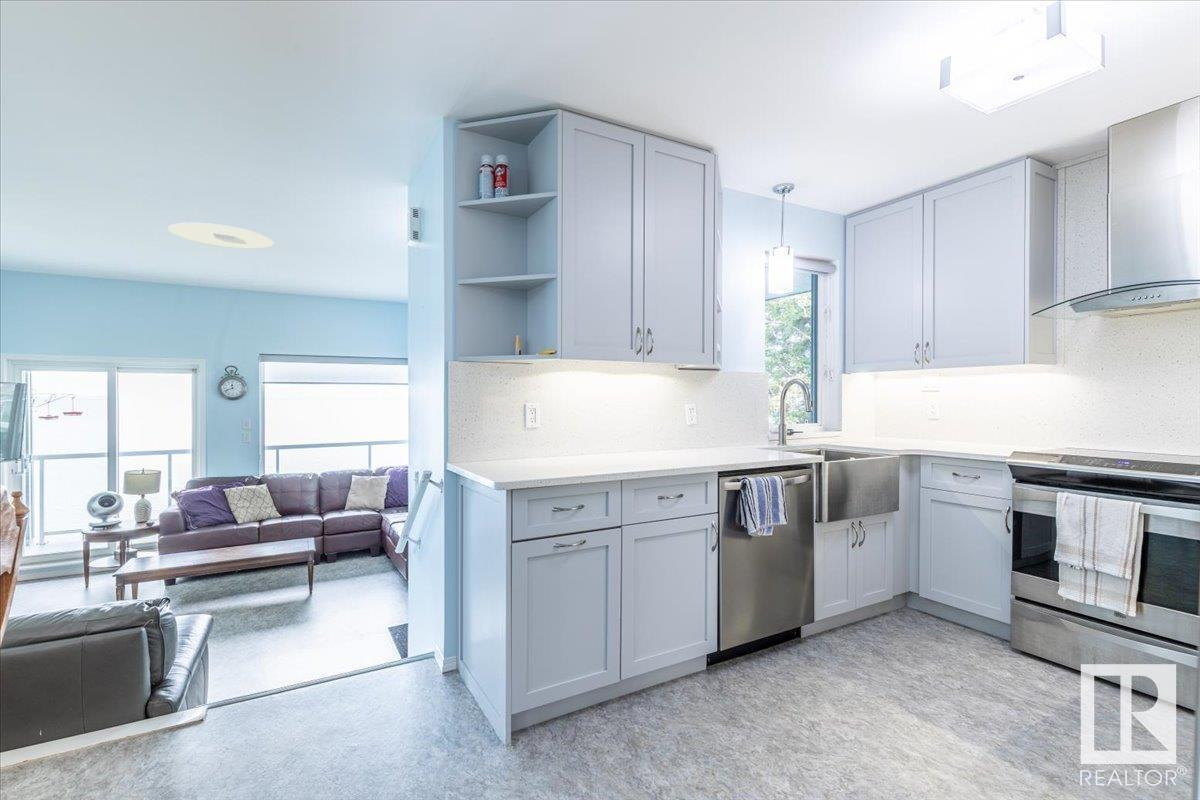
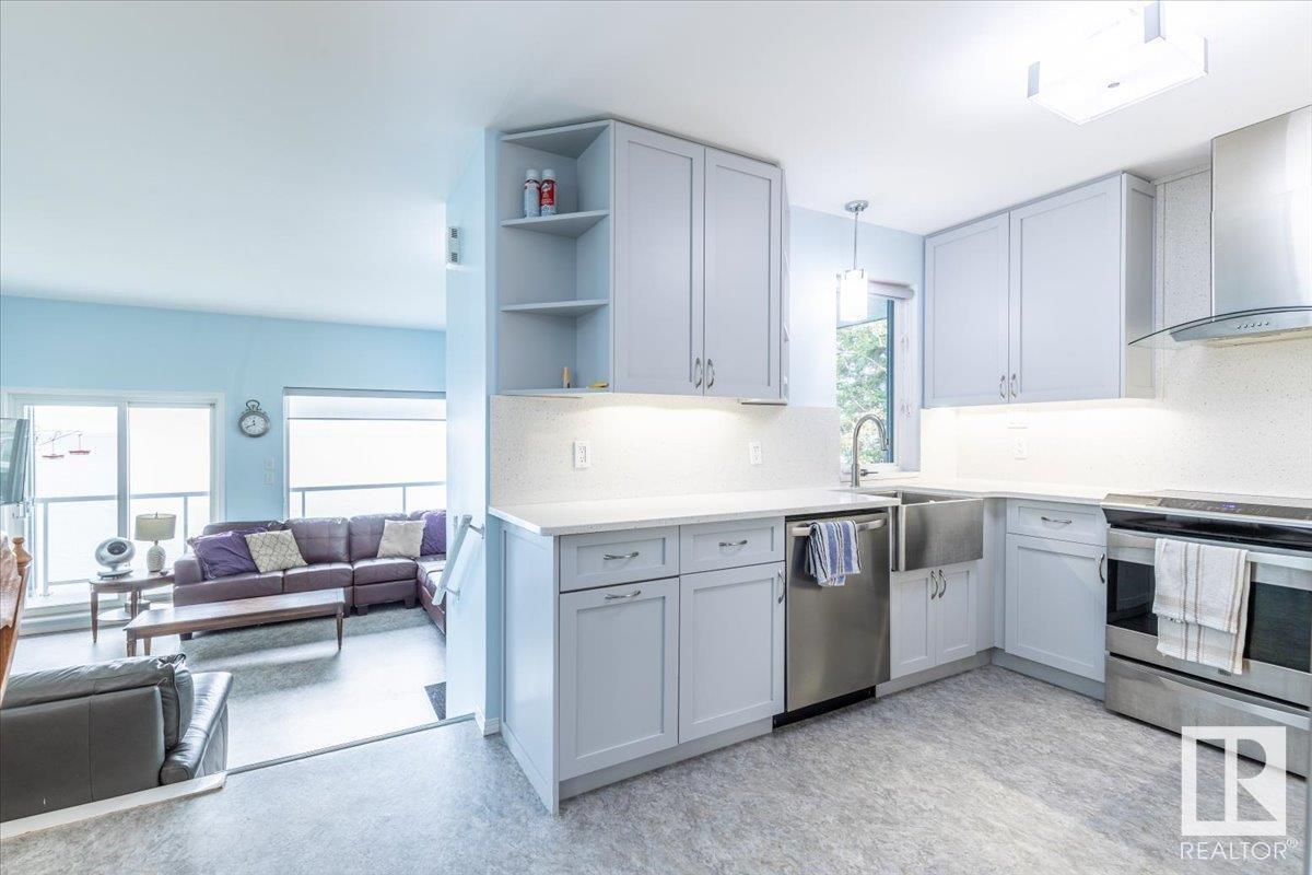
- ceiling light (223, 232)
